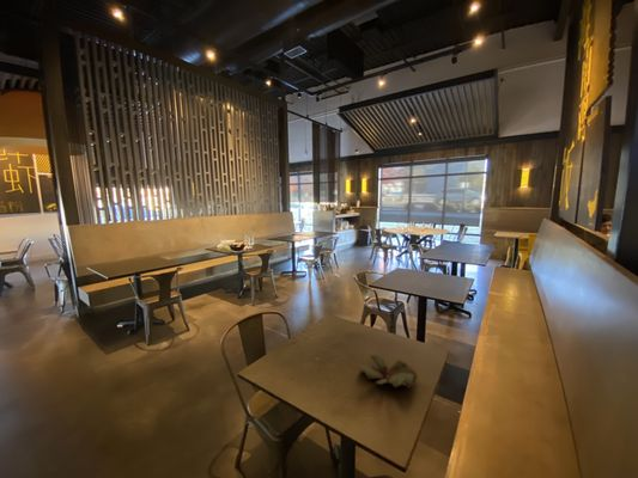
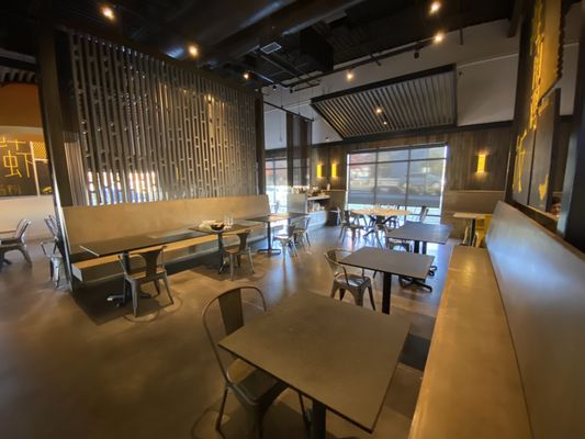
- succulent plant (387, 372)
